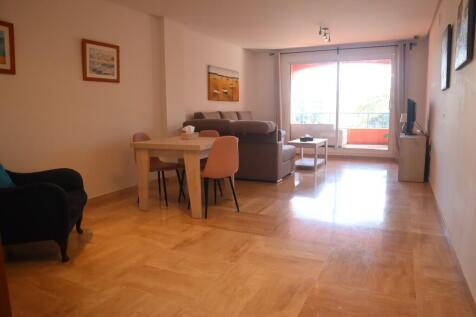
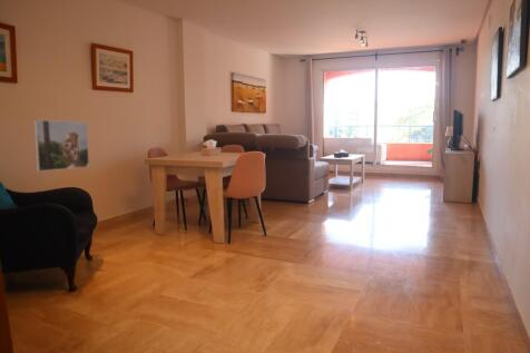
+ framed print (62, 145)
